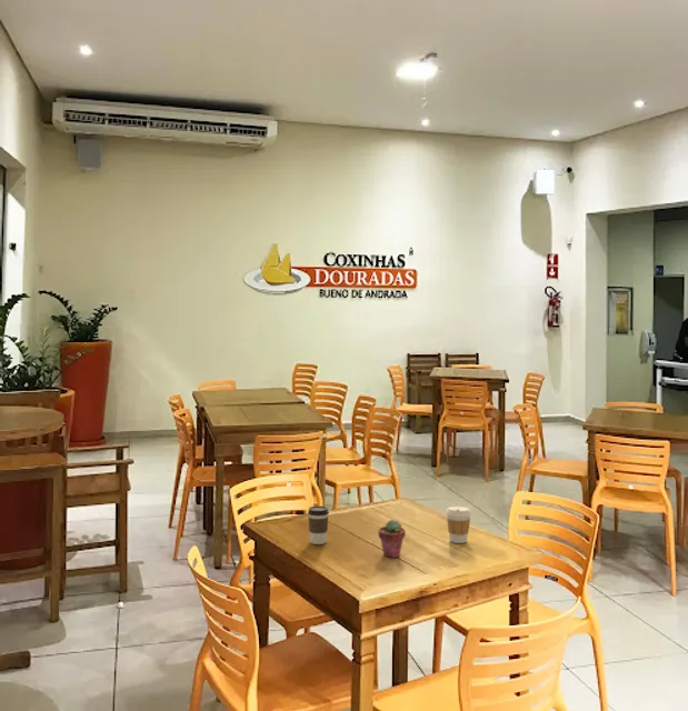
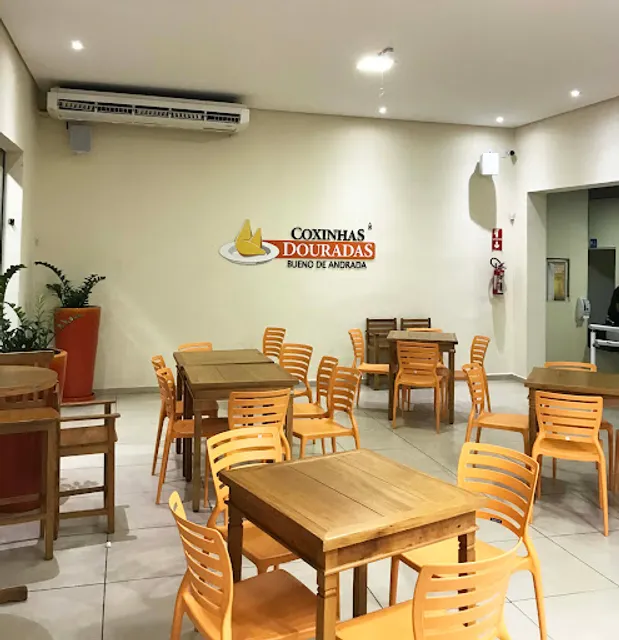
- coffee cup (458, 523)
- coffee cup (318, 524)
- potted succulent (391, 537)
